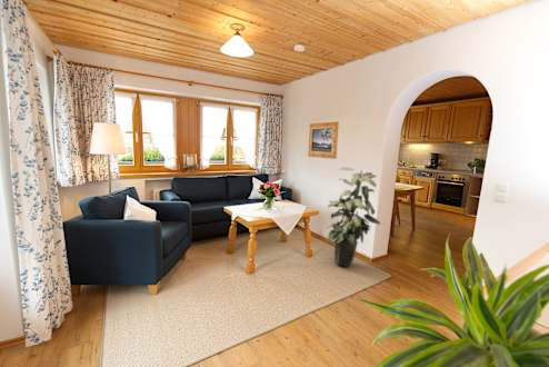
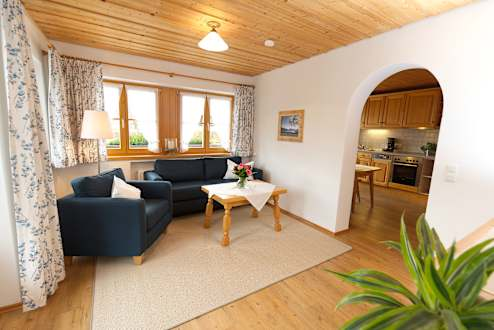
- indoor plant (349, 216)
